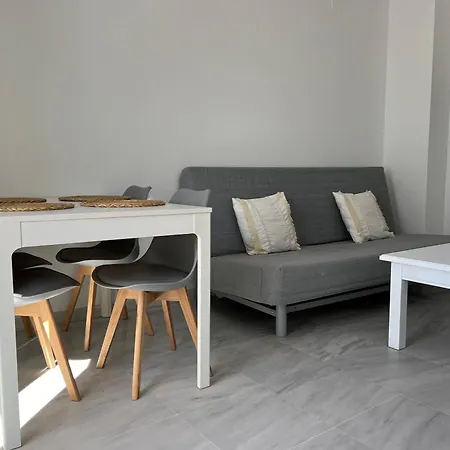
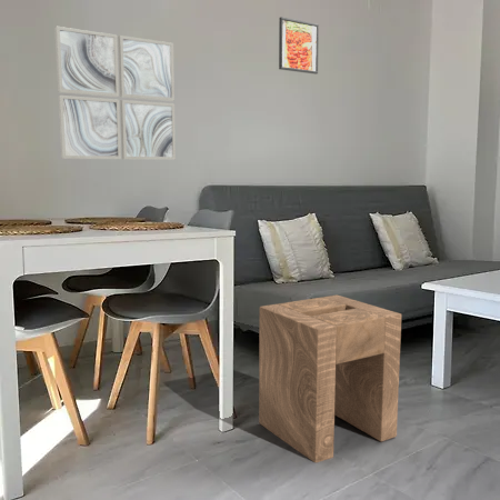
+ stool (327, 370)
+ wall art (120, 100)
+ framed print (299, 46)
